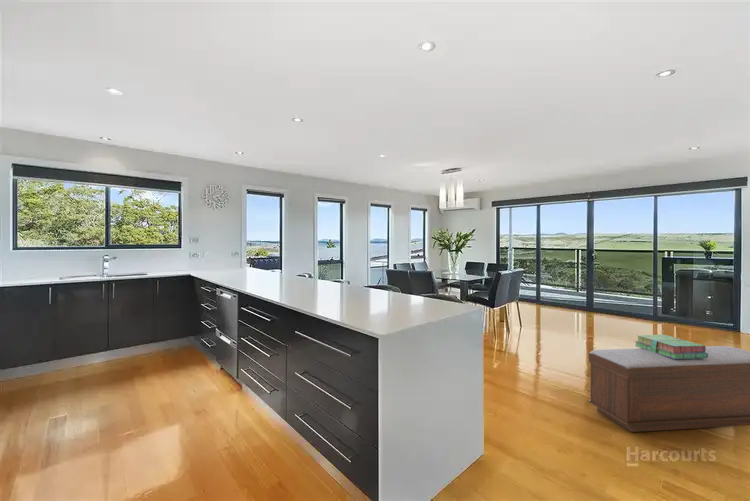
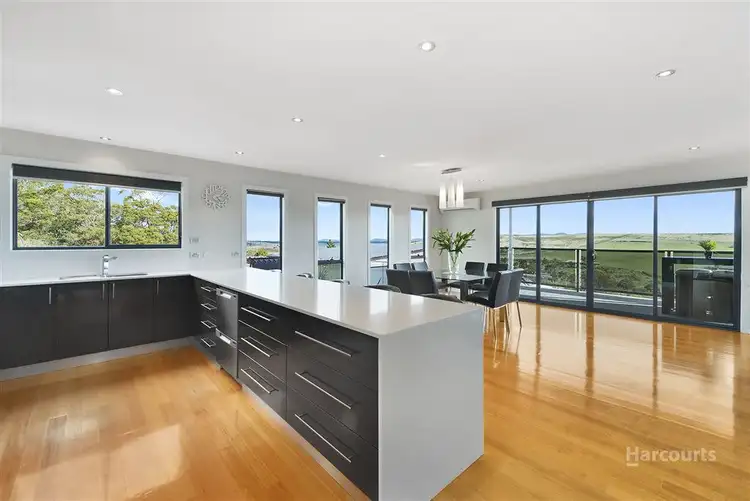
- bench (681, 384)
- stack of books (669, 345)
